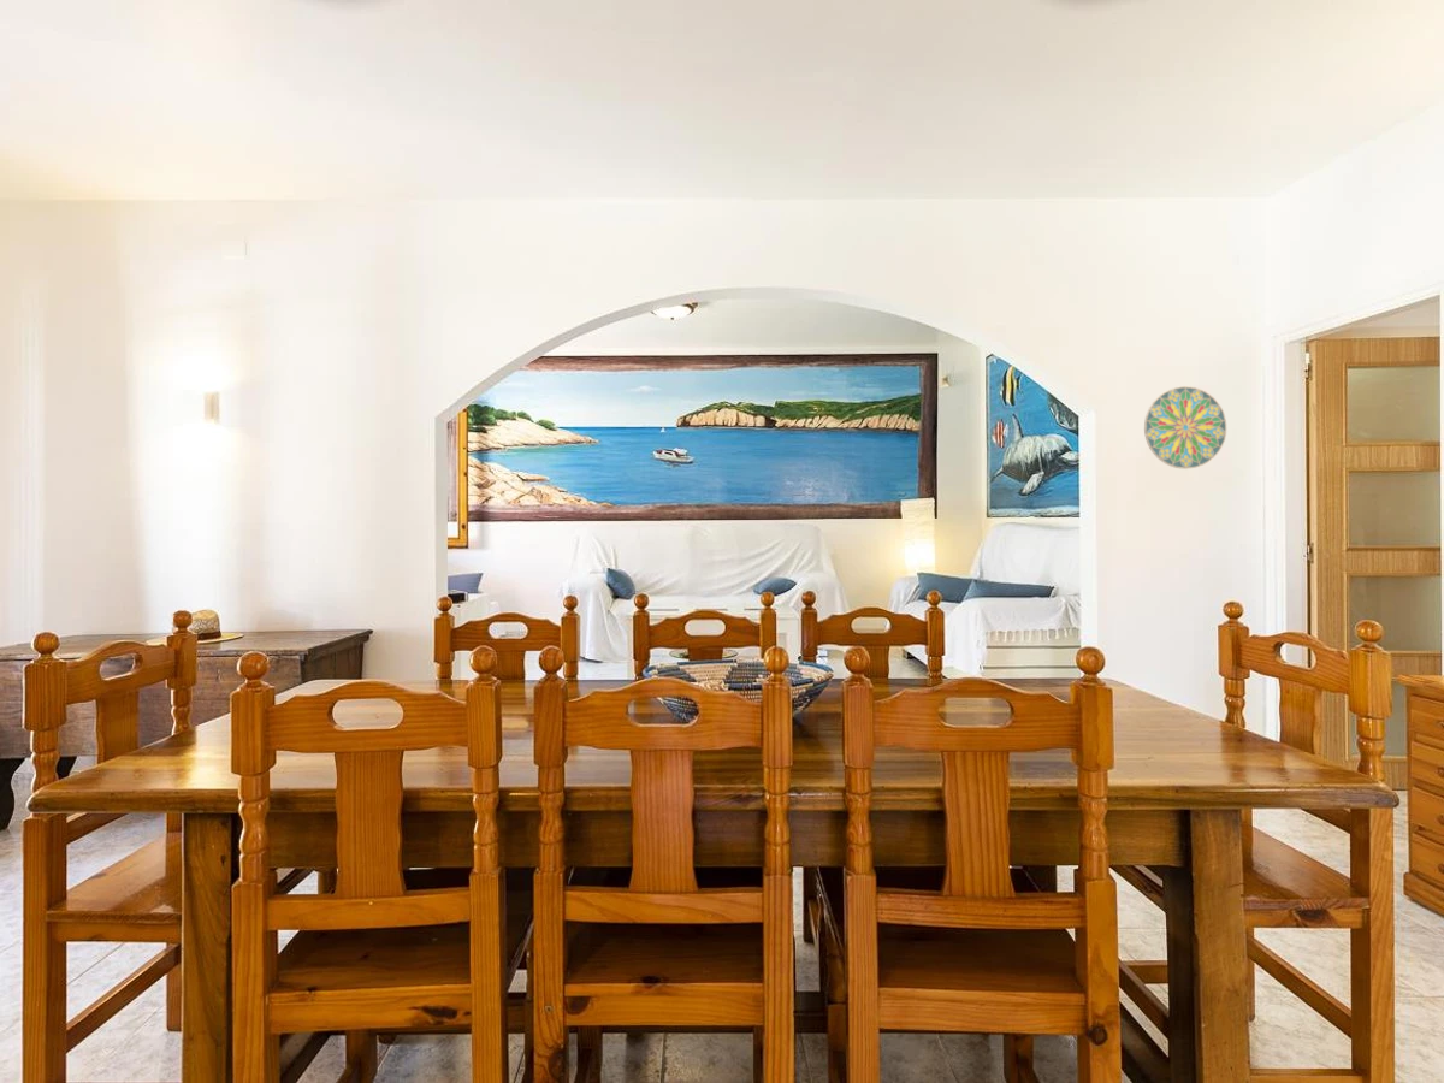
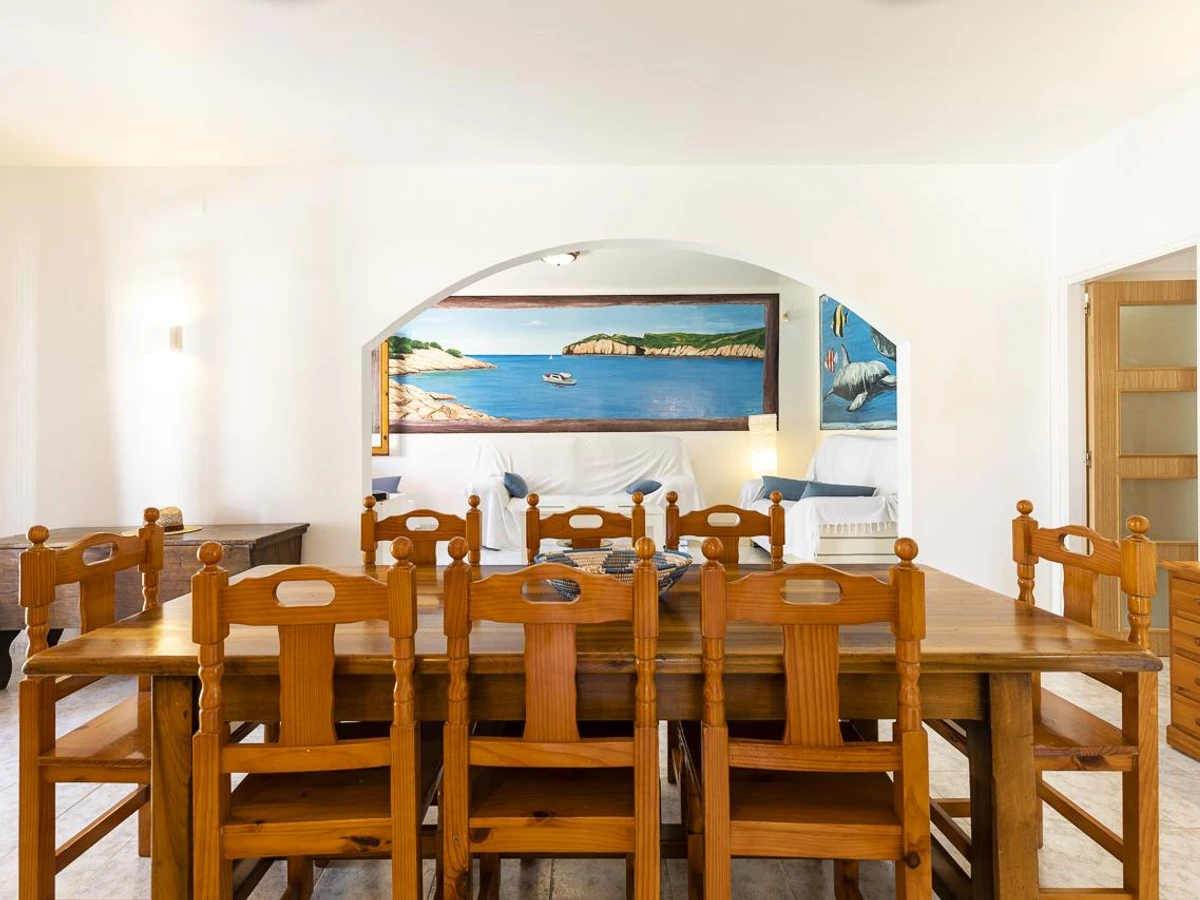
- decorative plate (1185, 427)
